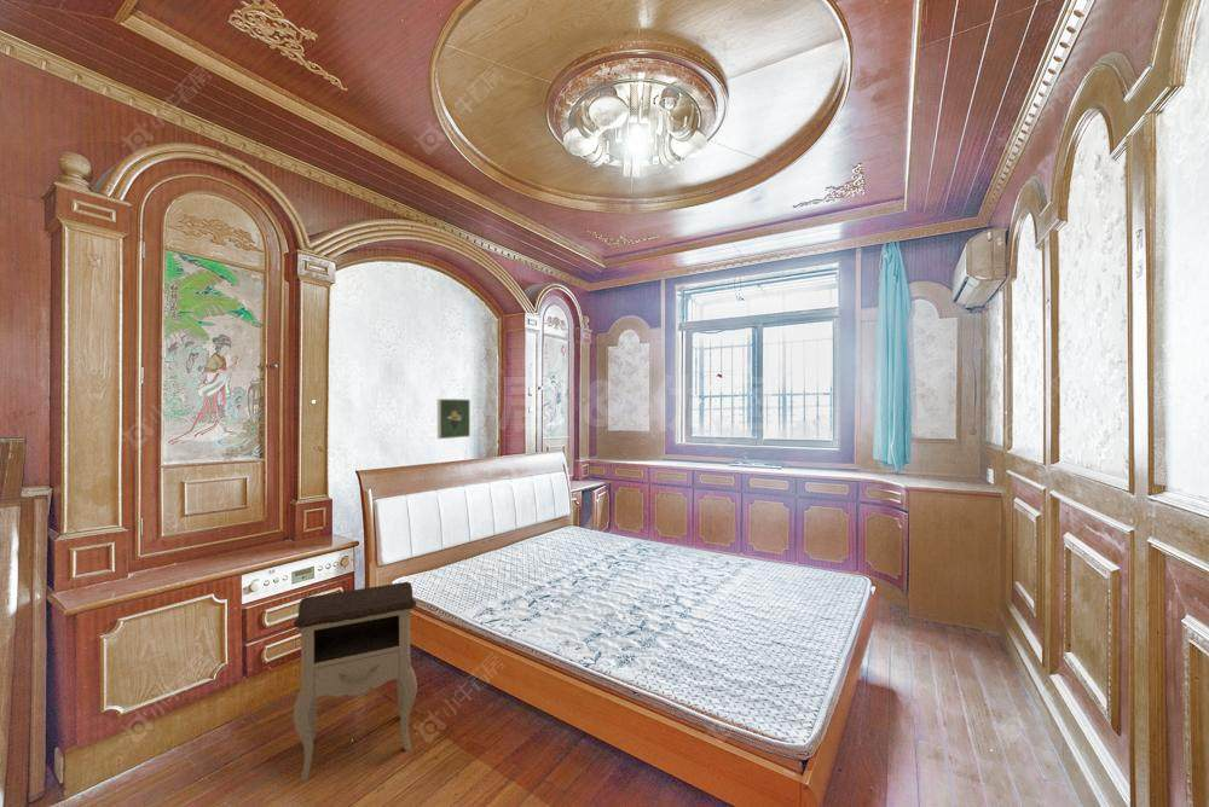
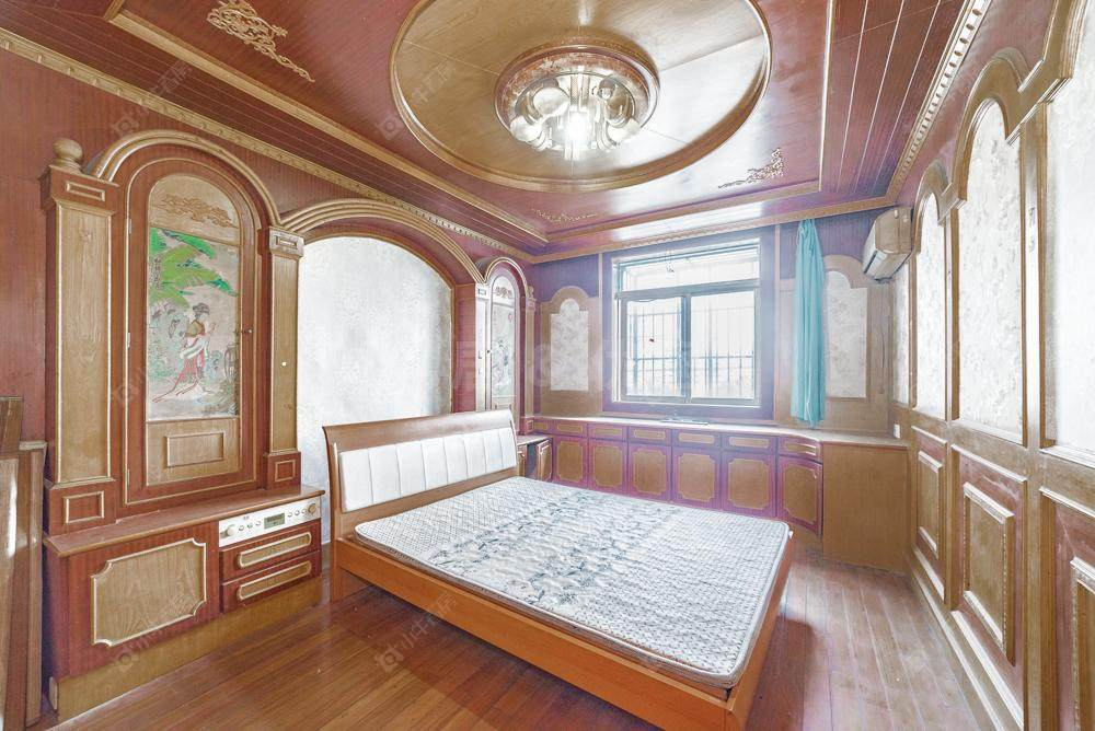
- nightstand (358, 672)
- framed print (453, 418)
